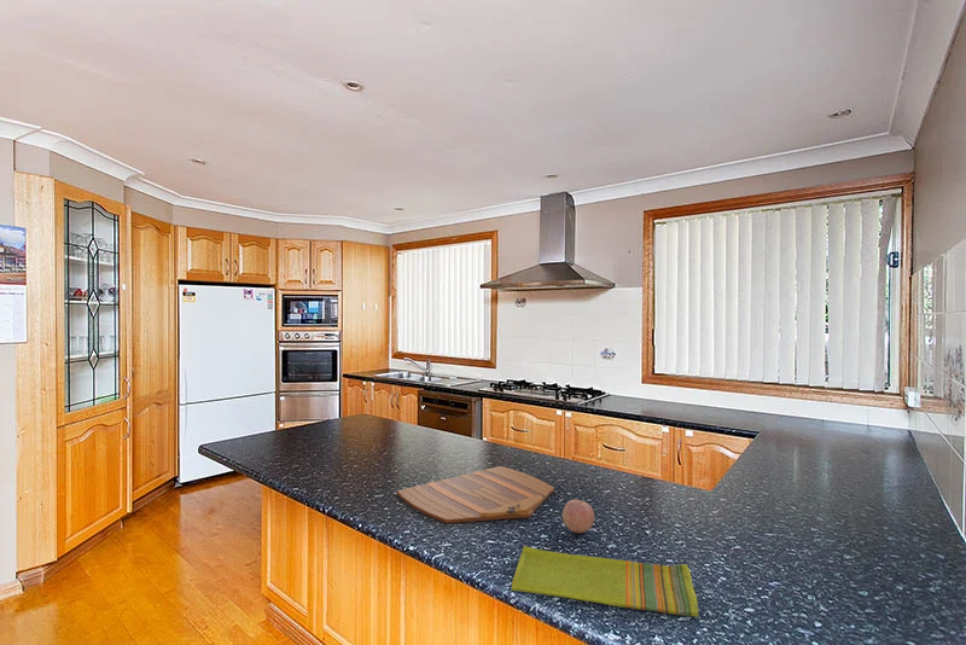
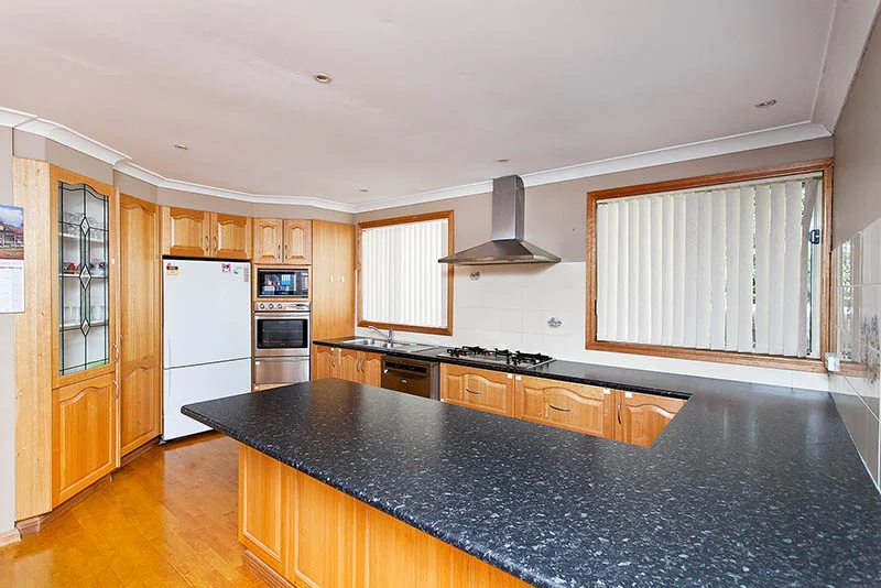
- cutting board (487, 493)
- fruit (577, 516)
- dish towel (601, 577)
